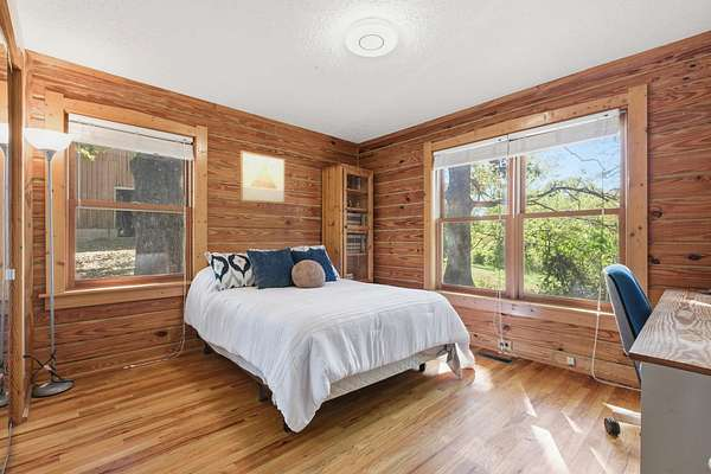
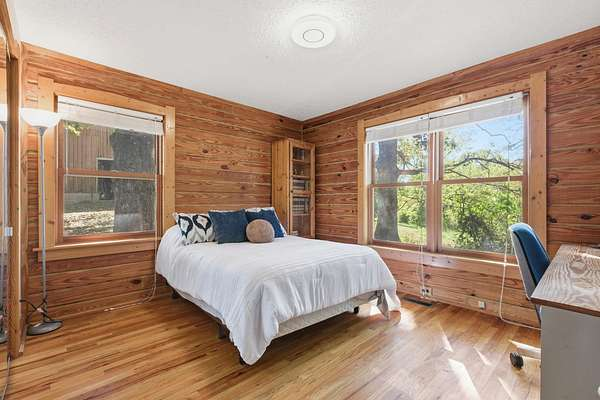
- wall art (263, 178)
